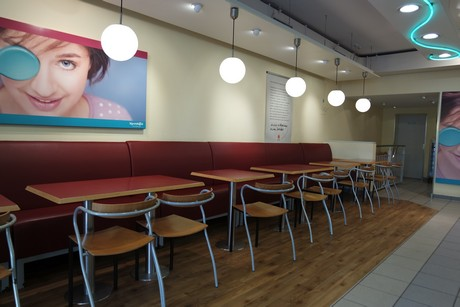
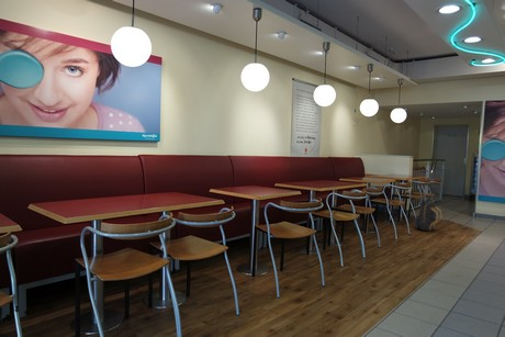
+ backpack (428, 214)
